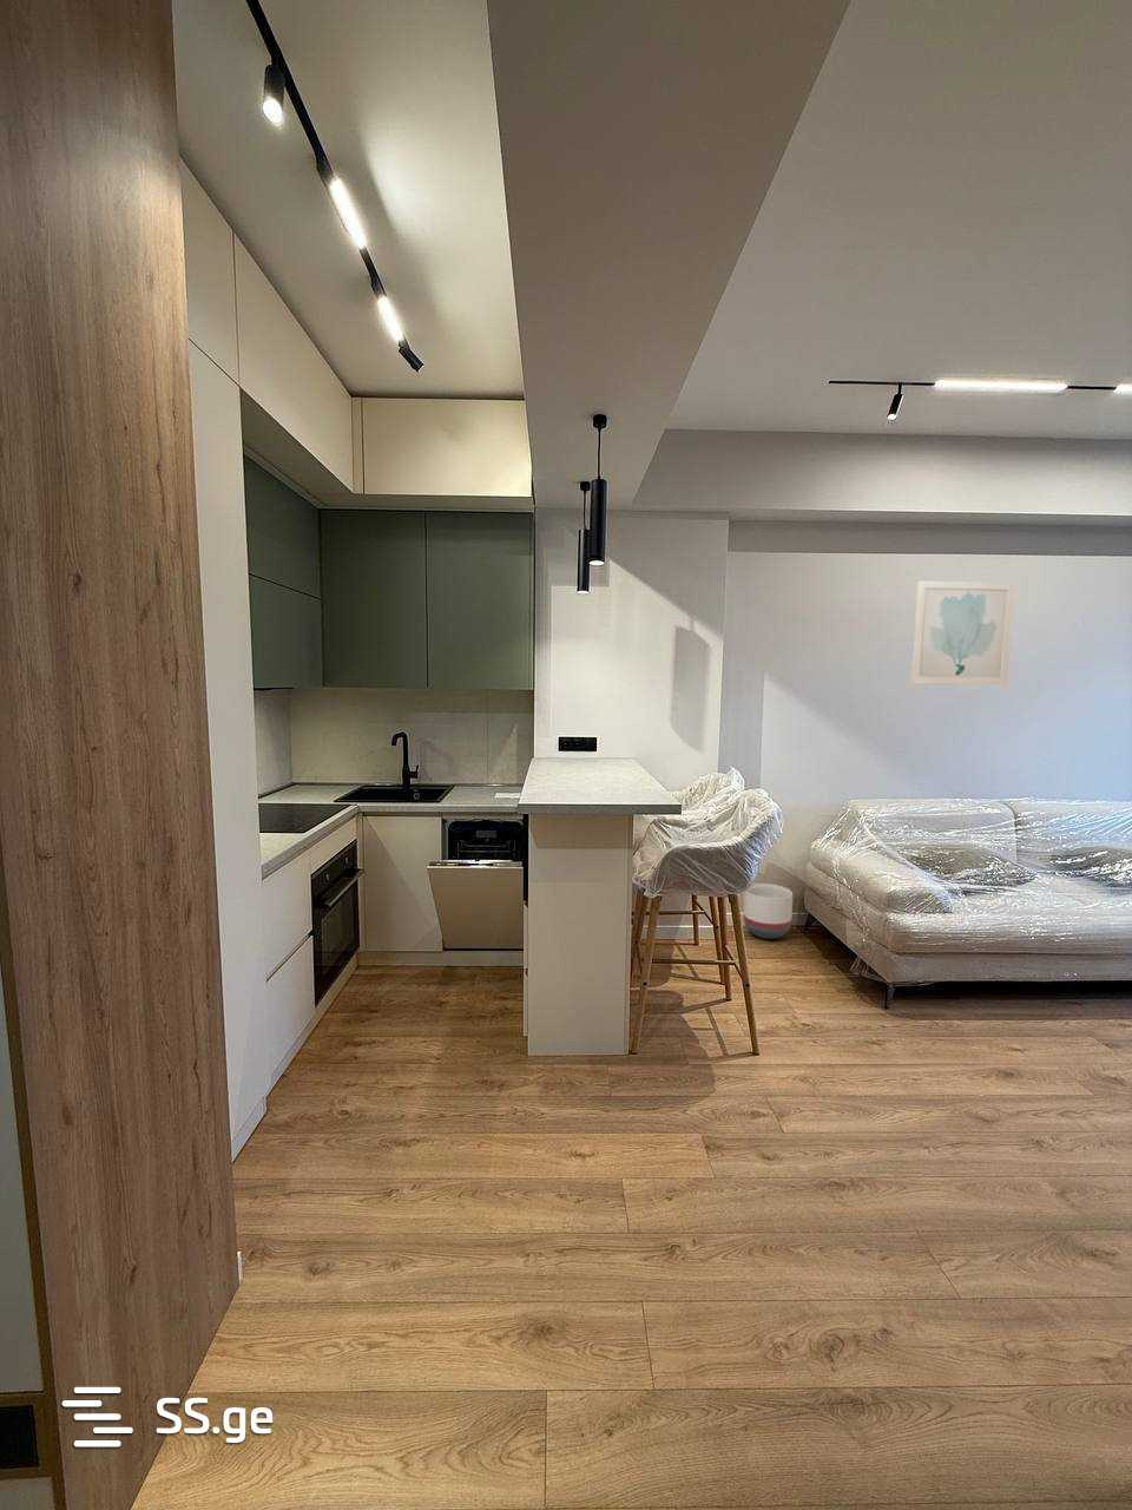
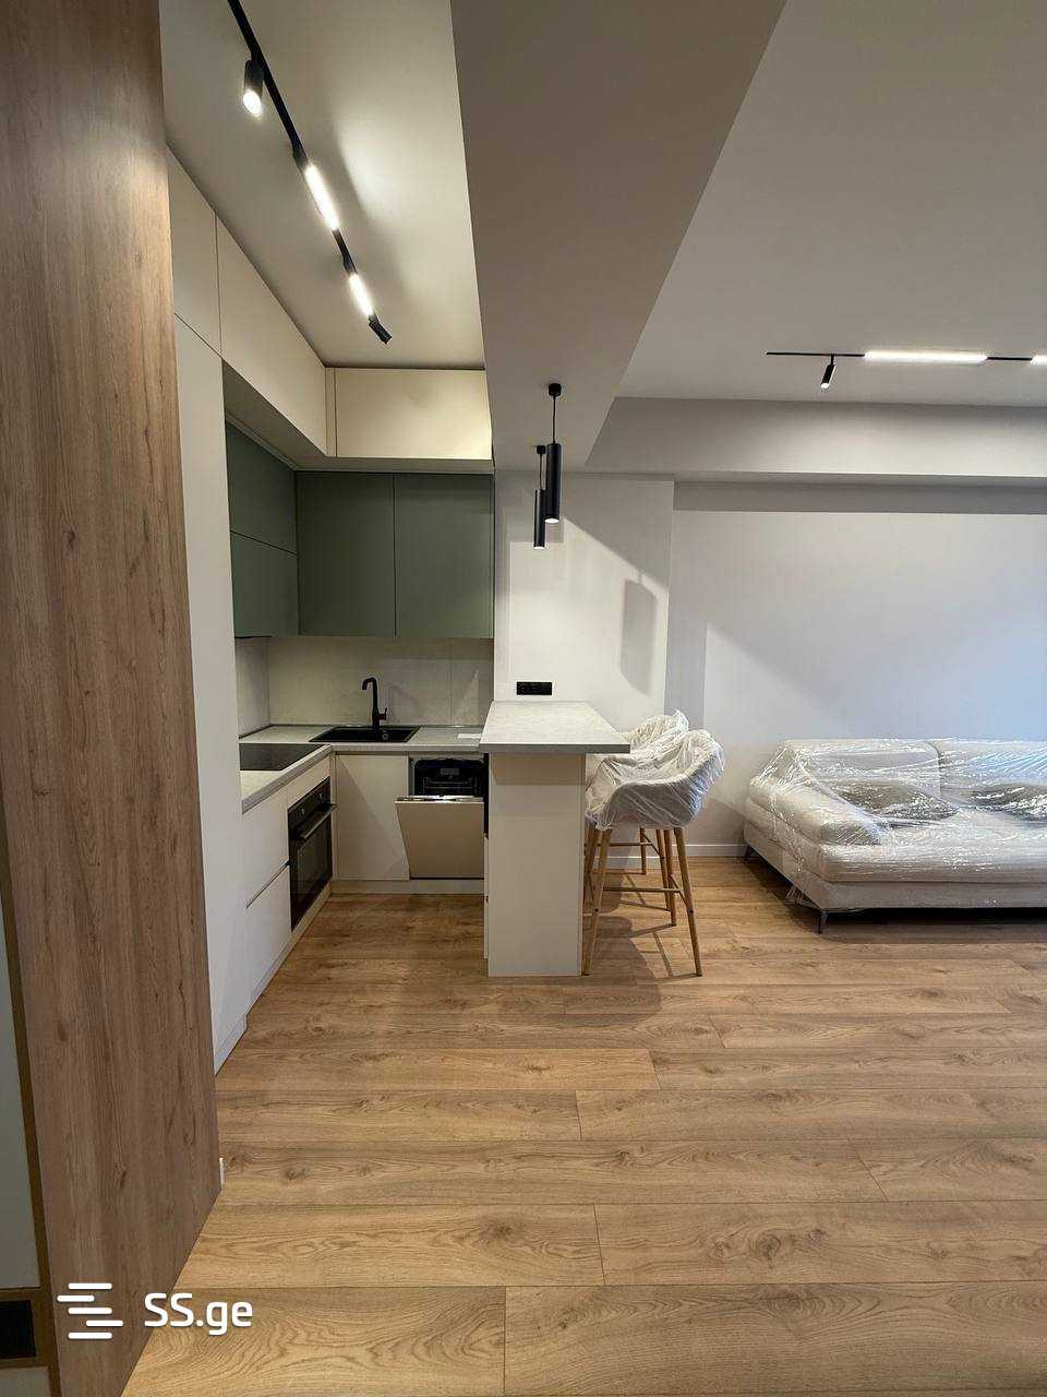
- planter (767, 913)
- wall art (962, 634)
